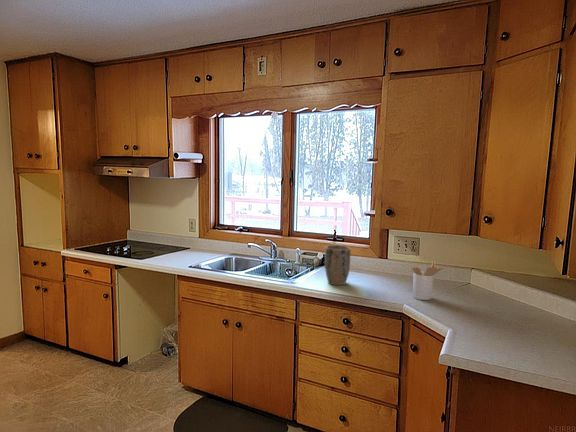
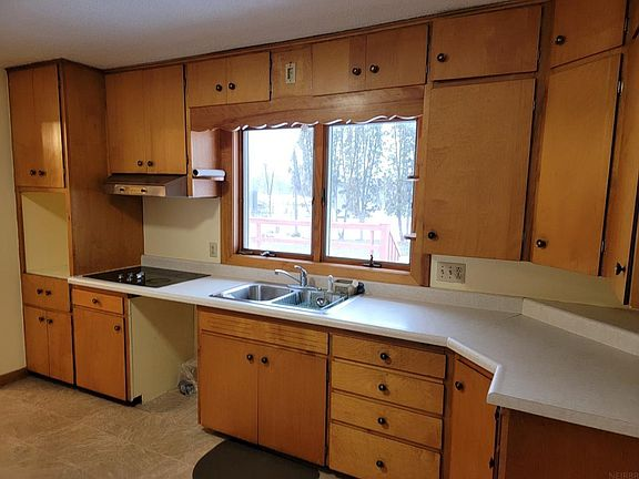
- plant pot (337, 265)
- utensil holder (426, 280)
